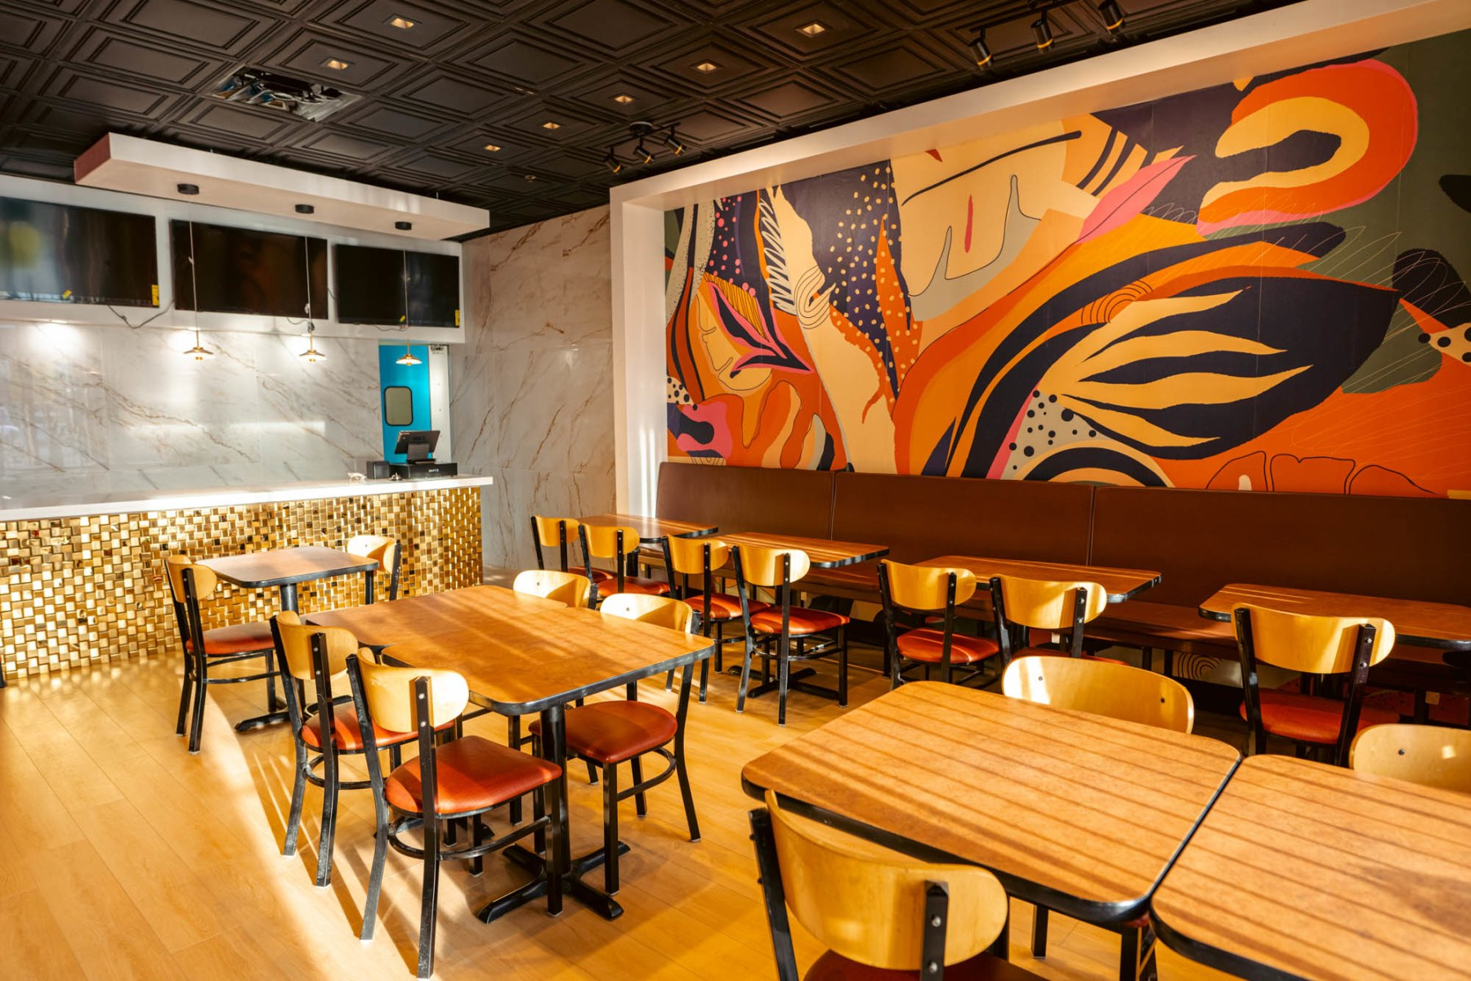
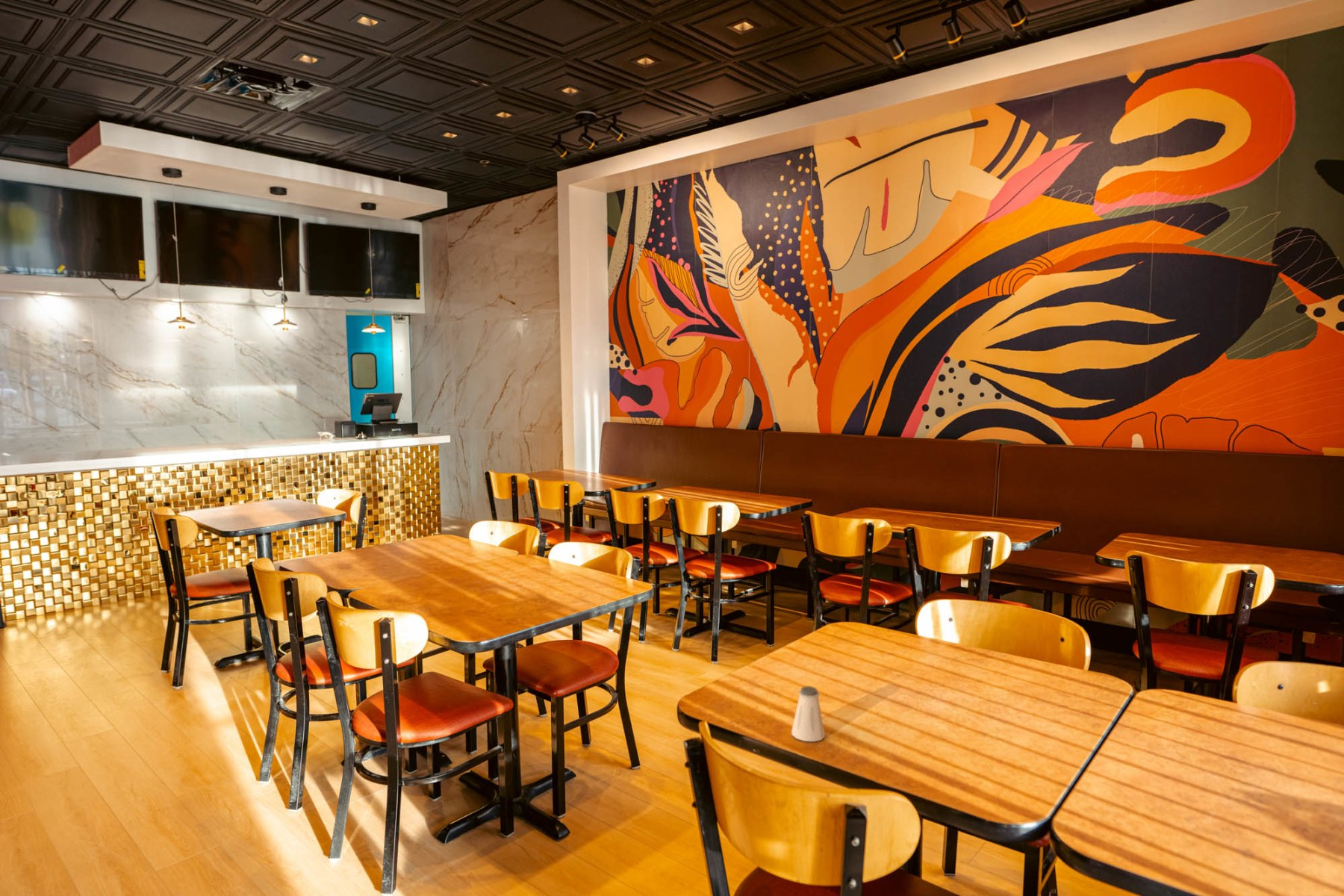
+ saltshaker (809, 712)
